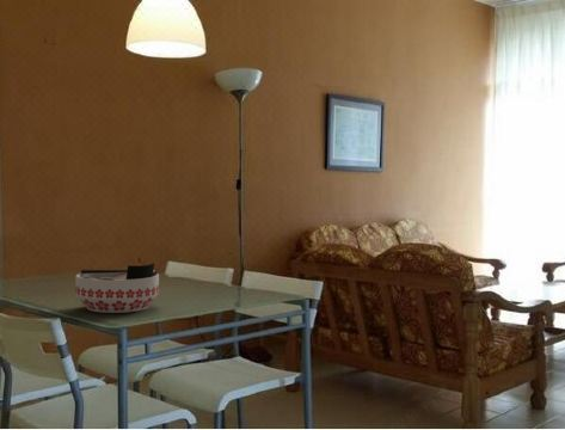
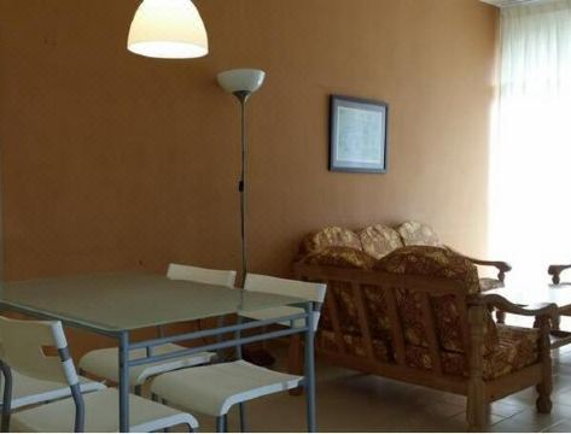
- bowl (117, 284)
